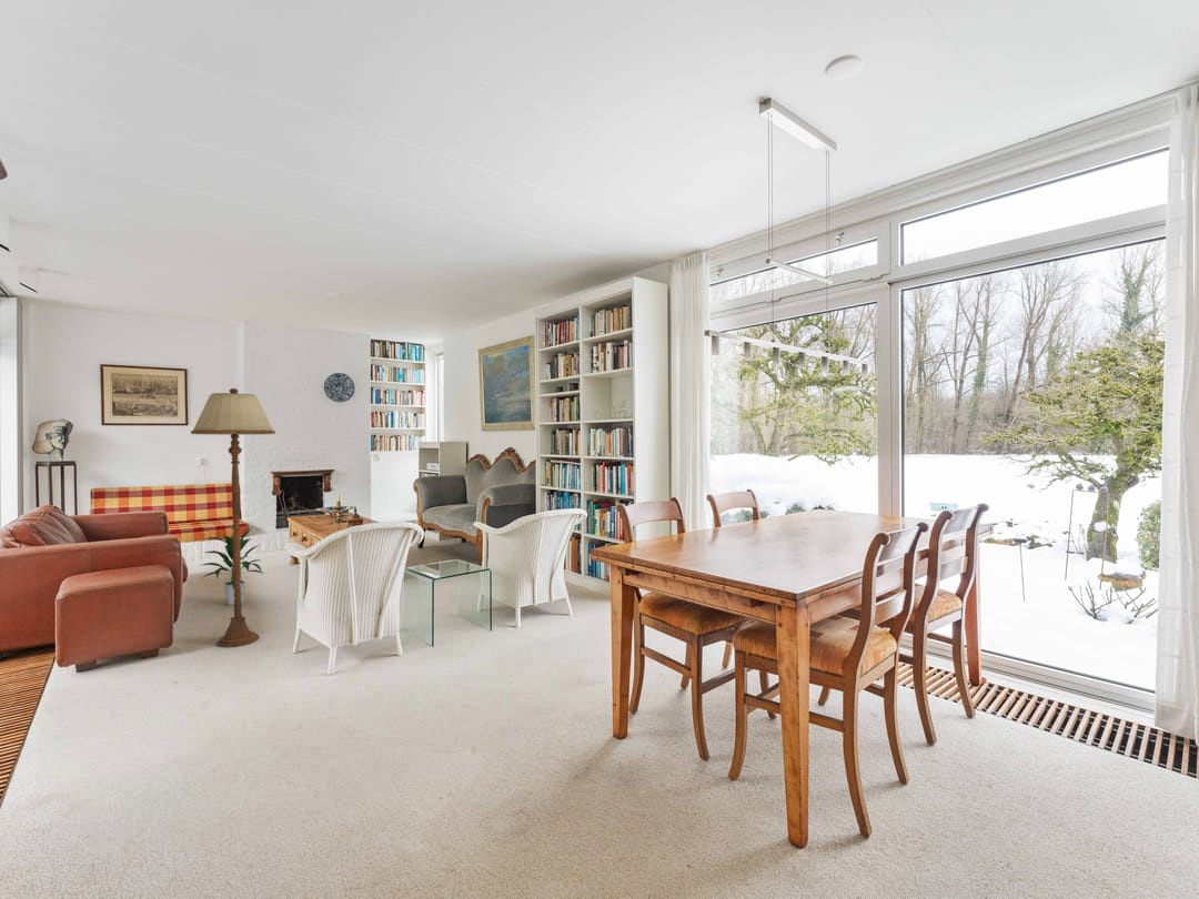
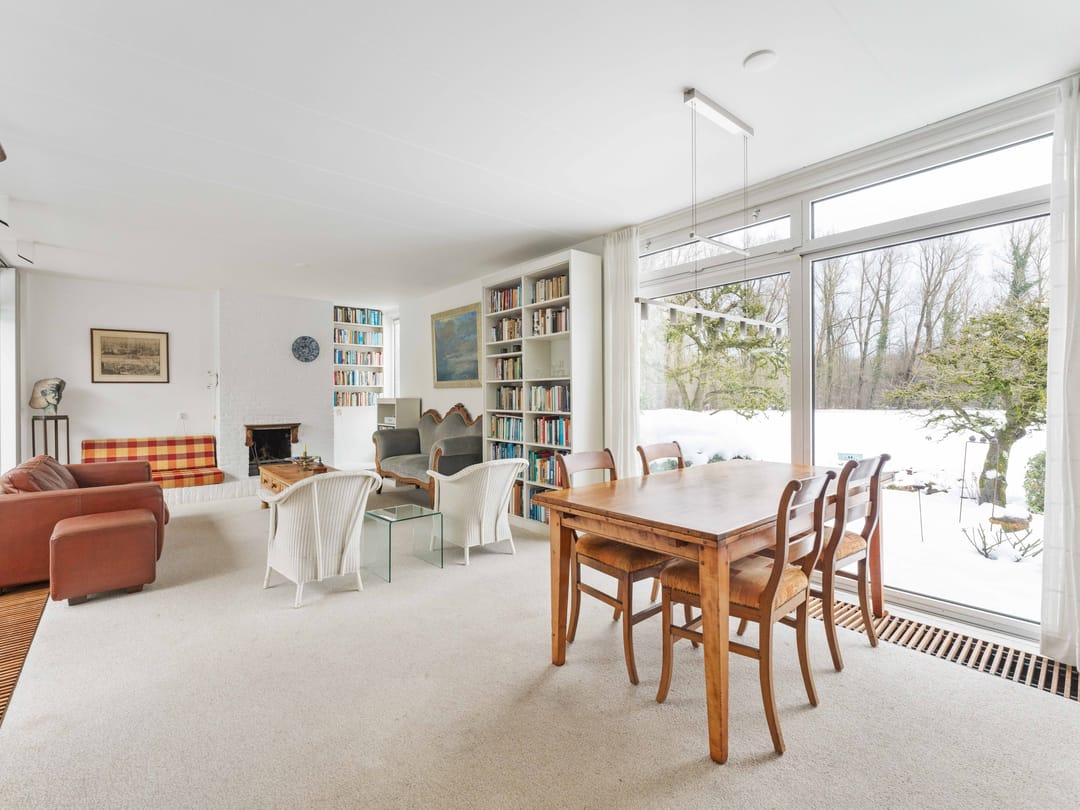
- floor lamp (235, 515)
- indoor plant (232, 565)
